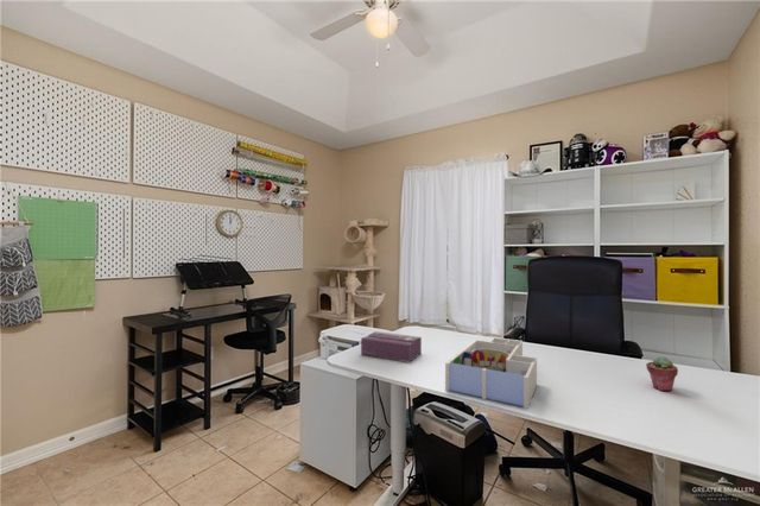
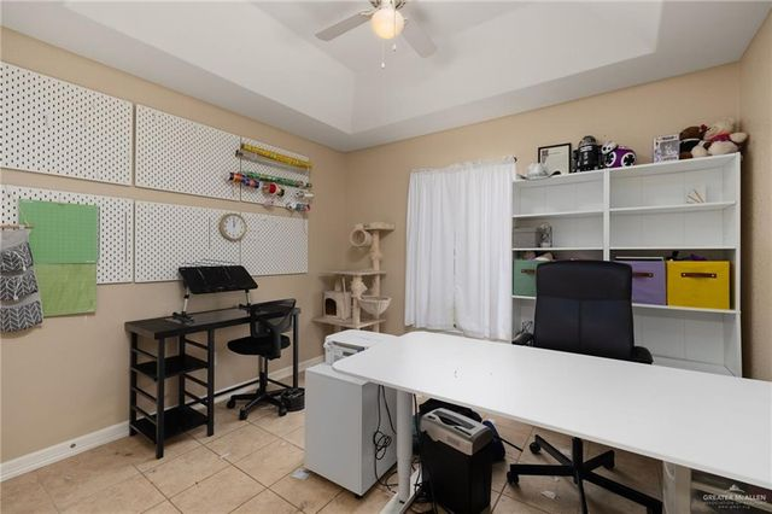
- potted succulent (661, 372)
- tissue box (391, 344)
- desk organizer (499, 363)
